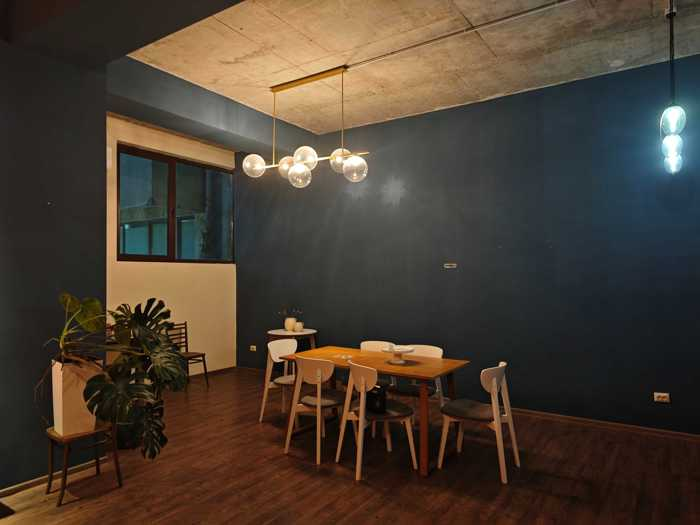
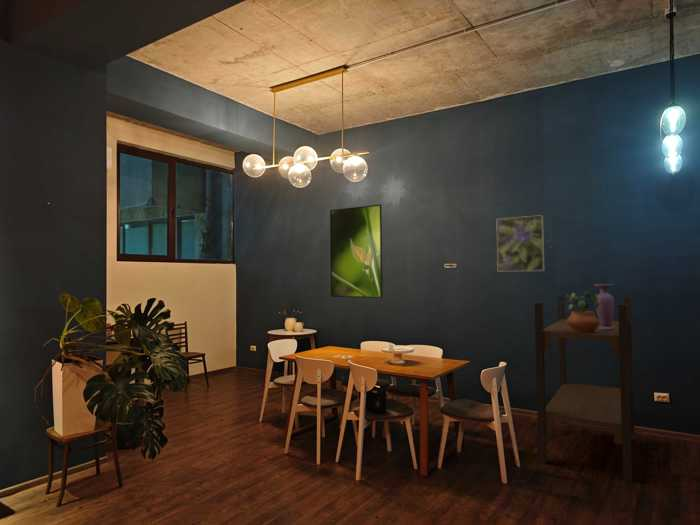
+ potted plant (578, 311)
+ shelving unit (588, 385)
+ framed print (355, 252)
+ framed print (519, 244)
+ vase (604, 306)
